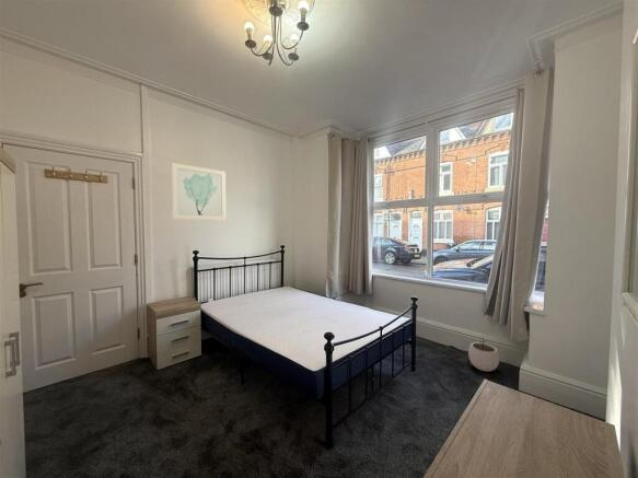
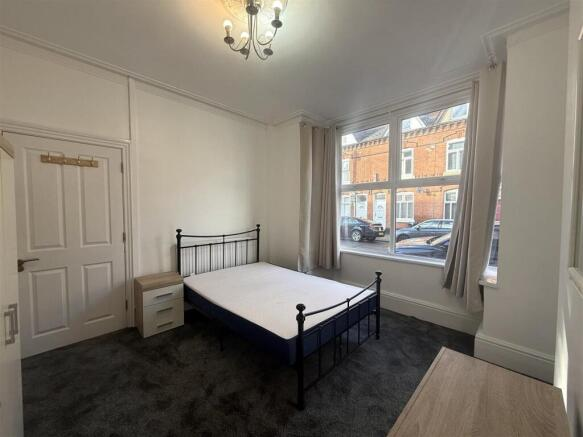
- plant pot (483, 352)
- wall art (200, 194)
